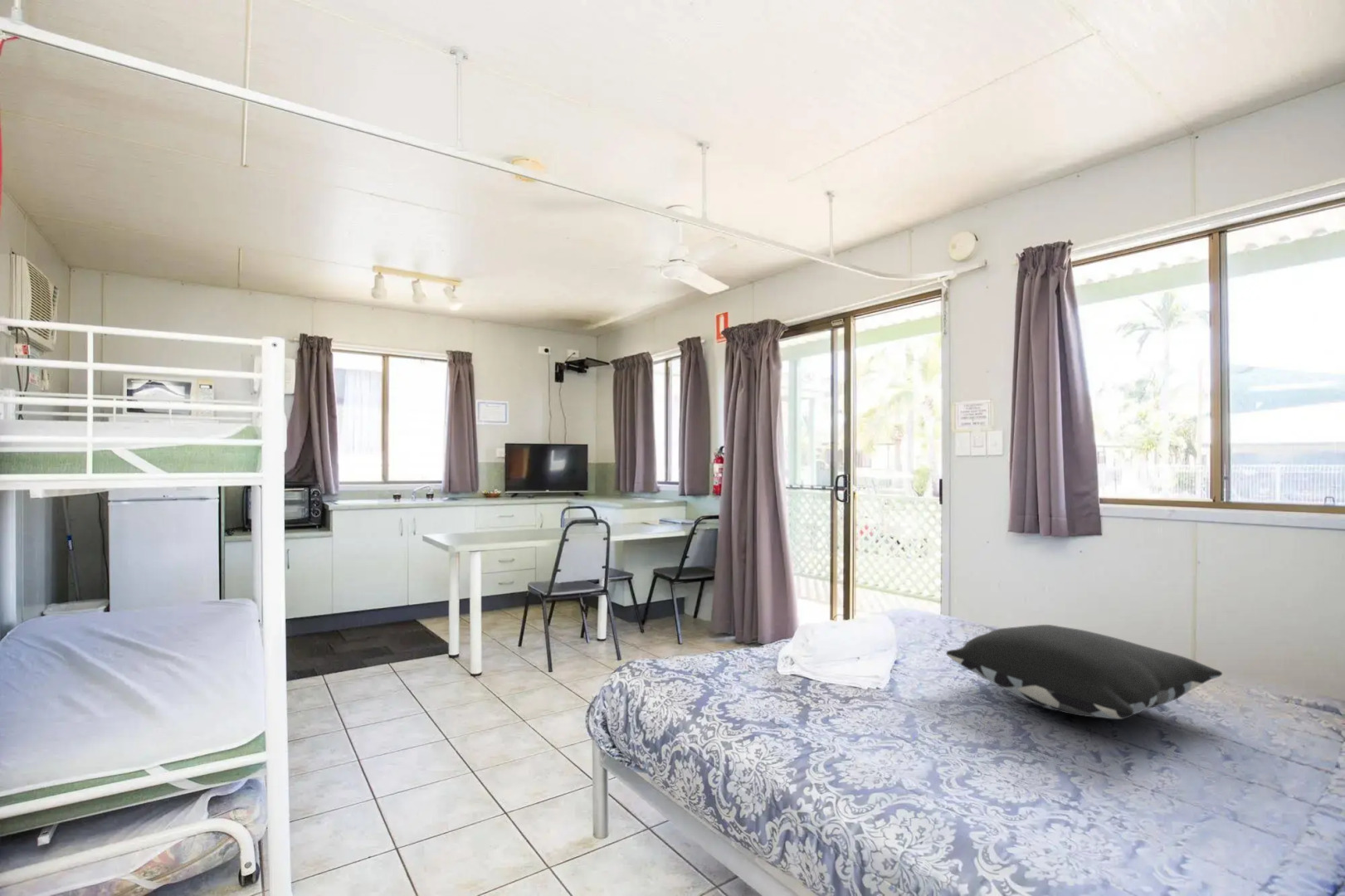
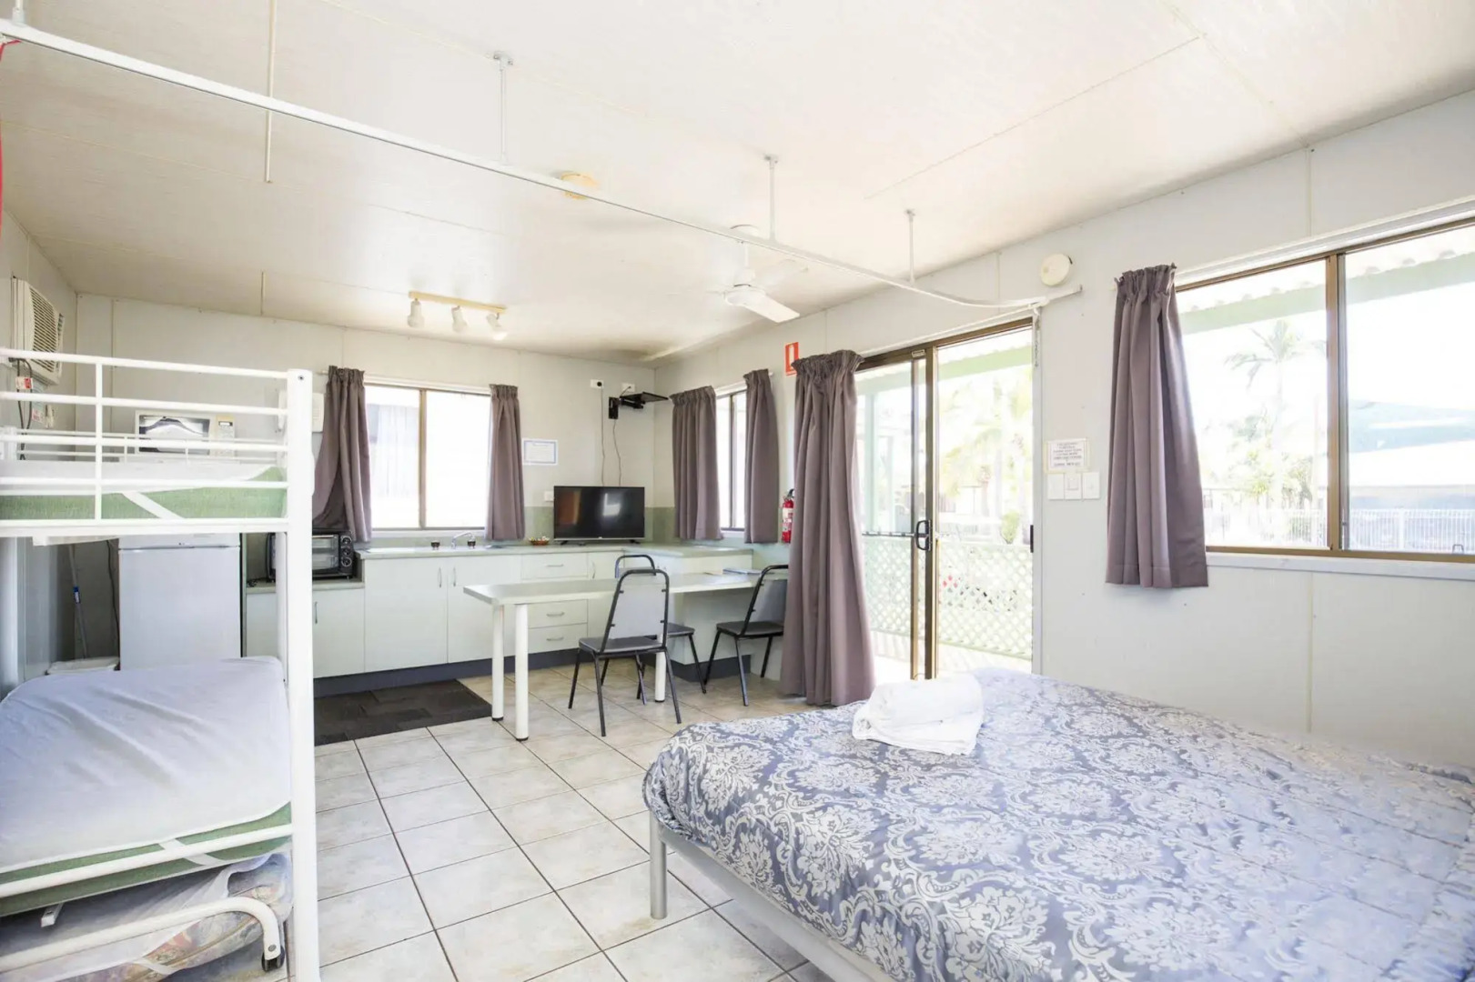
- pillow (1079, 665)
